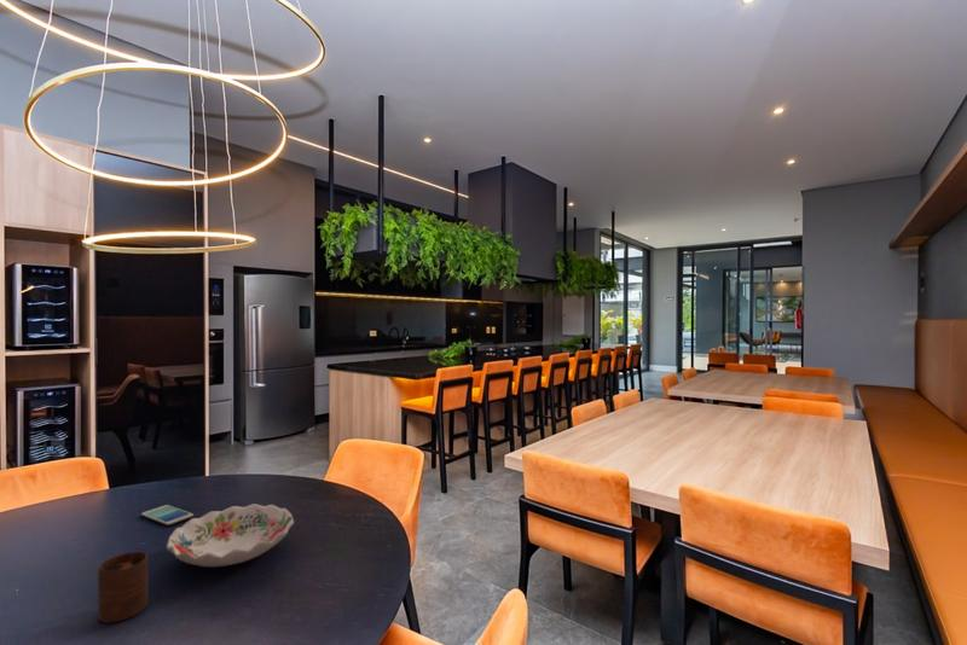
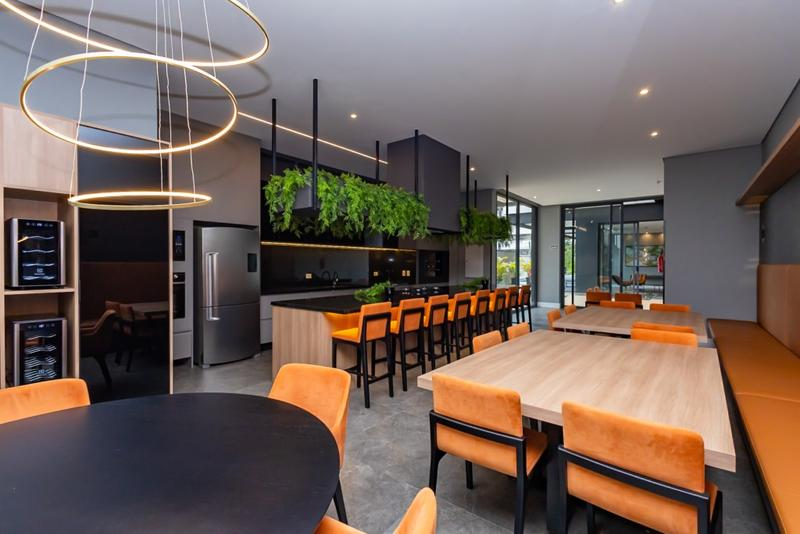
- smartphone (167, 515)
- decorative bowl (233, 538)
- cup (120, 585)
